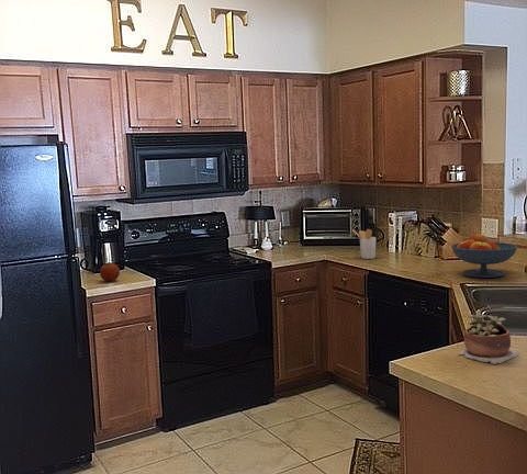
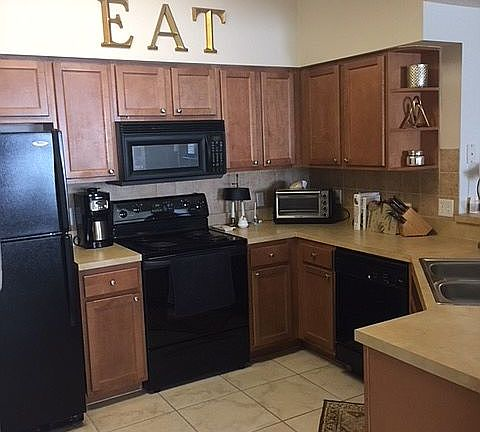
- succulent plant (486, 335)
- utensil holder (363, 242)
- fruit (109, 271)
- fruit bowl (483, 255)
